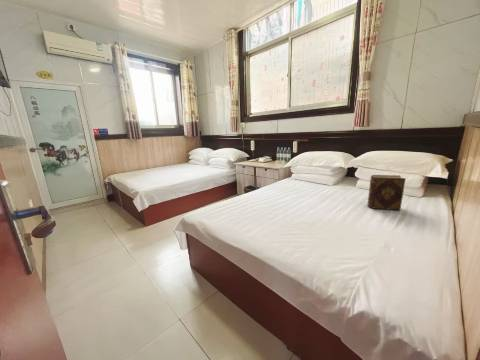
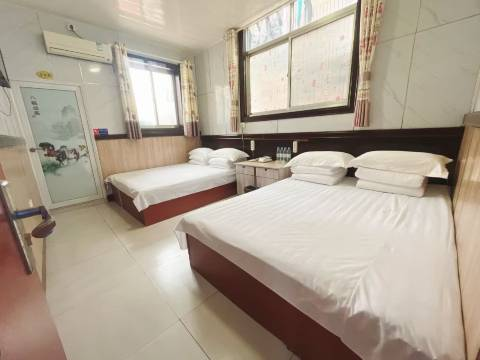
- diary (384, 192)
